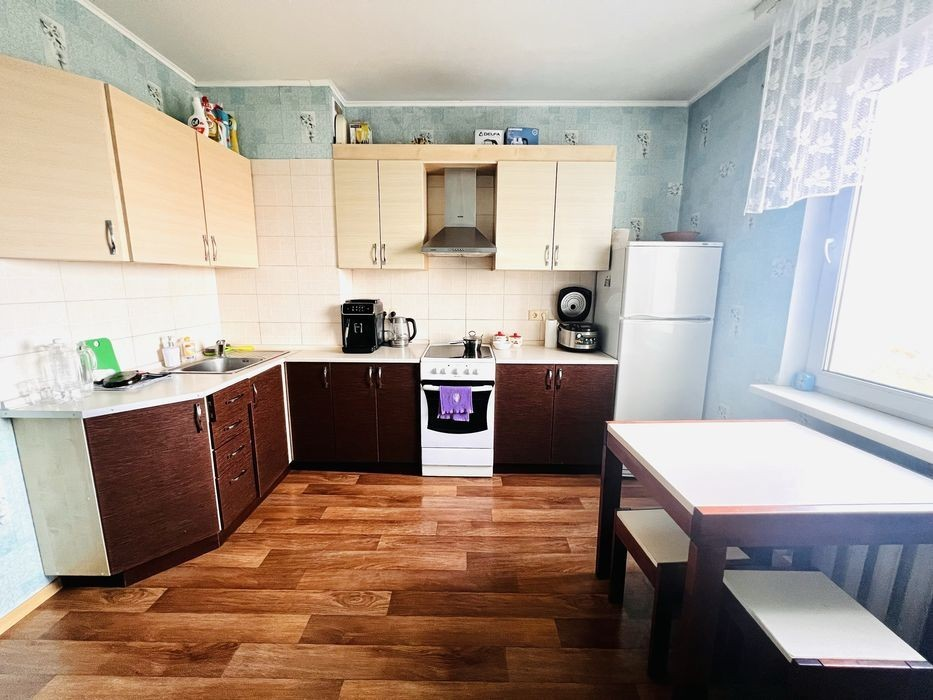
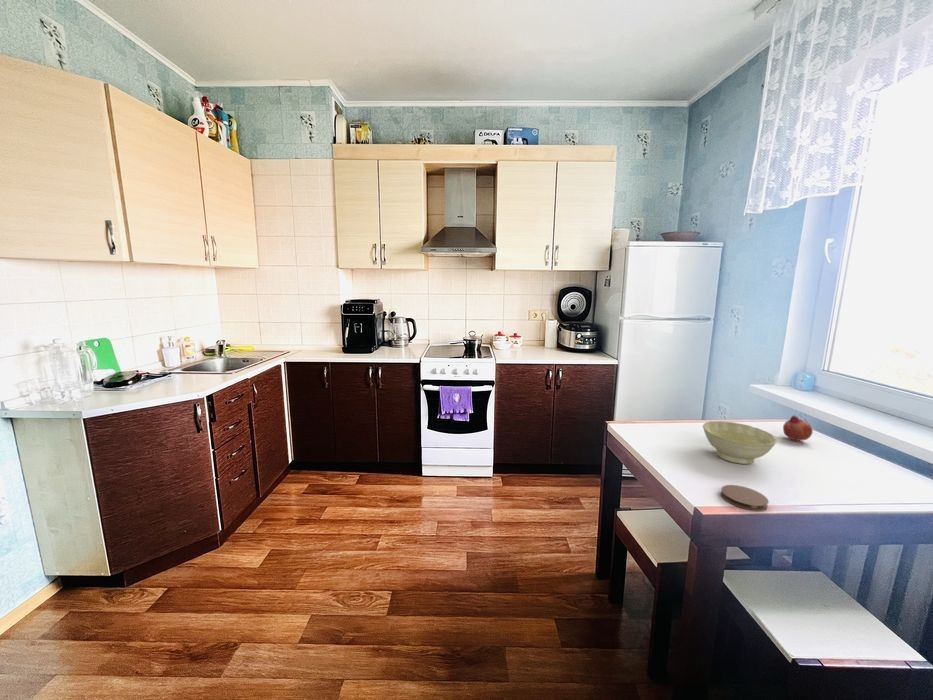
+ bowl (736, 444)
+ fruit (797, 428)
+ coaster (743, 497)
